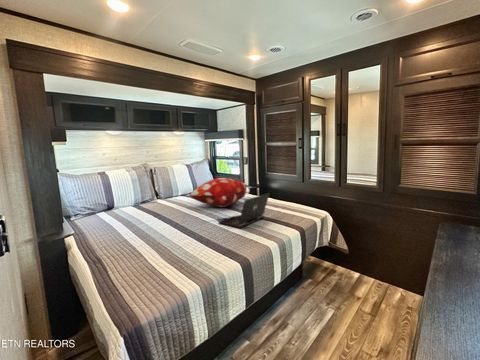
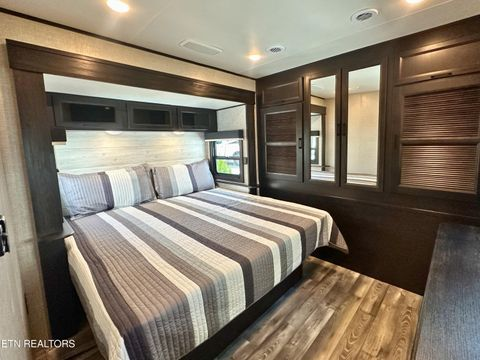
- laptop (244, 208)
- decorative pillow (219, 191)
